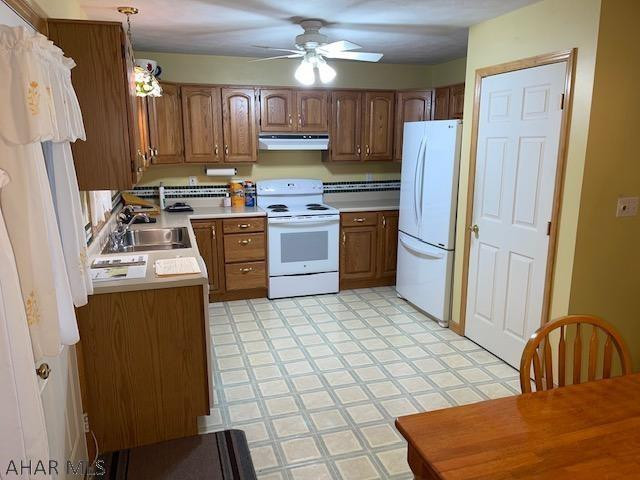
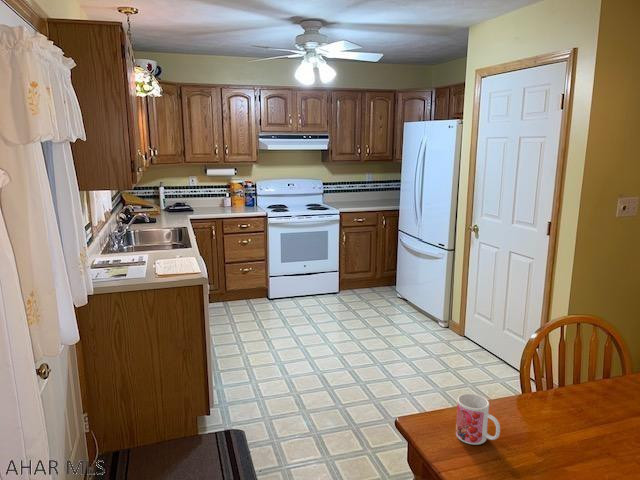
+ mug (477, 422)
